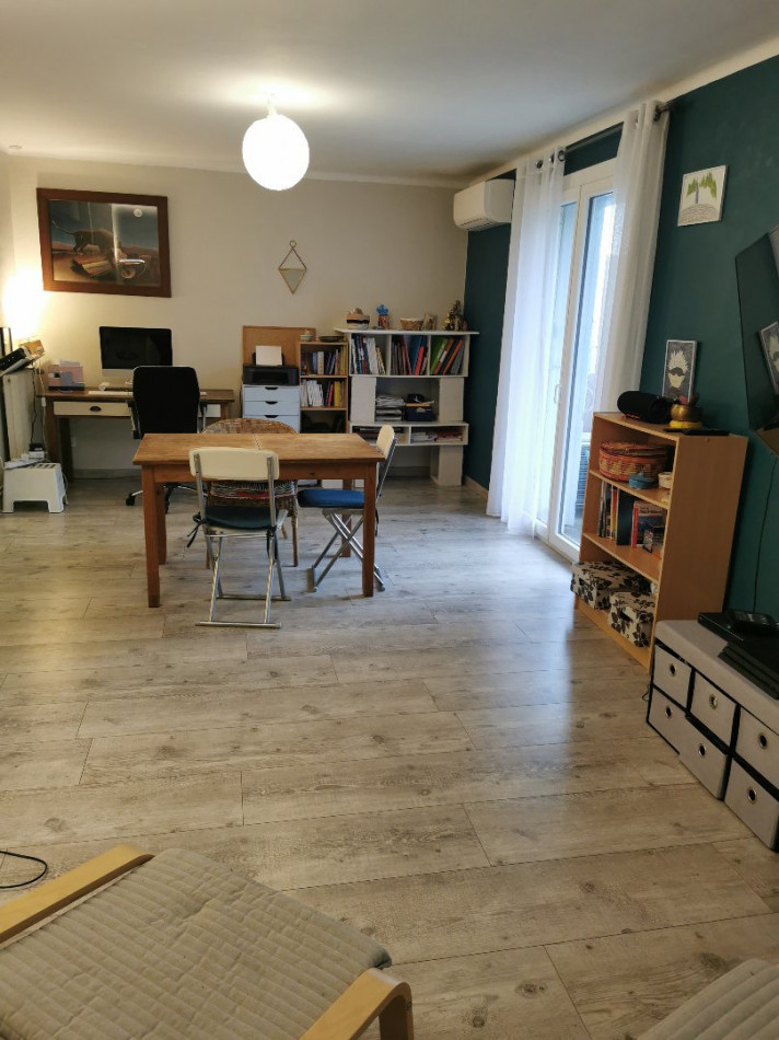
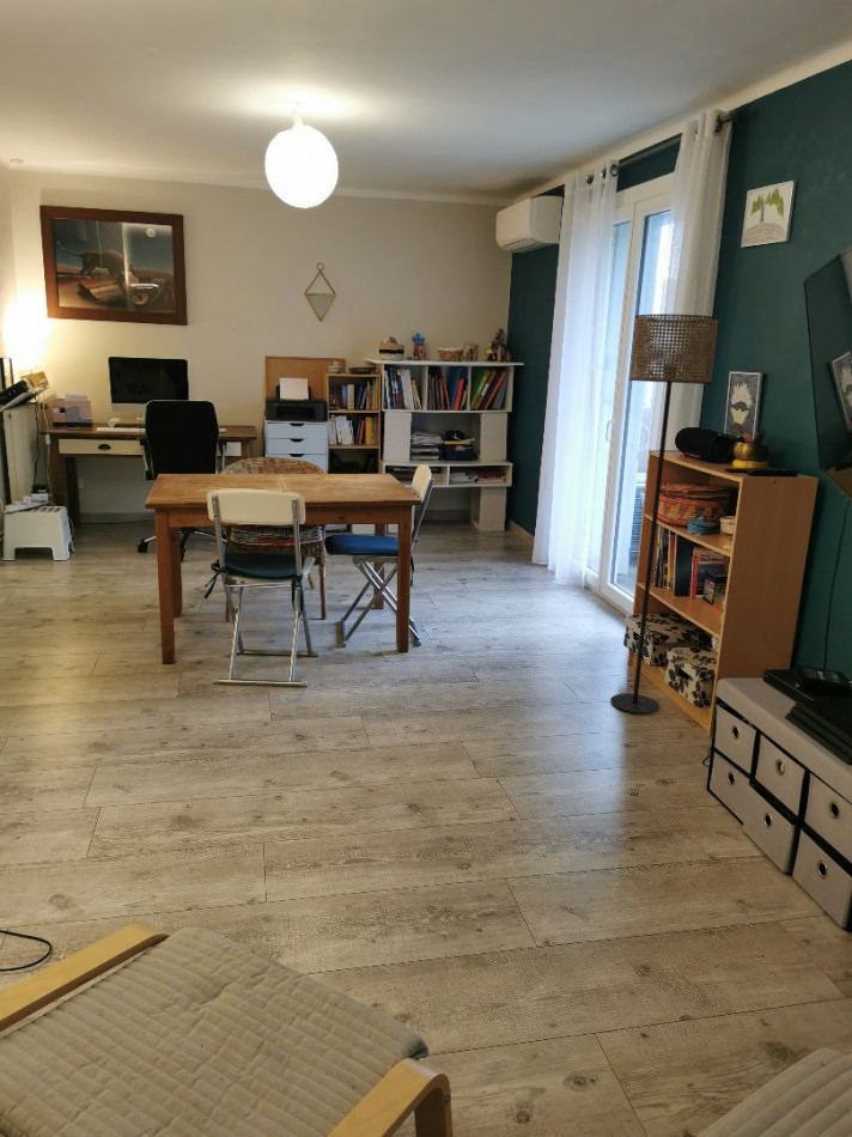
+ floor lamp (653, 521)
